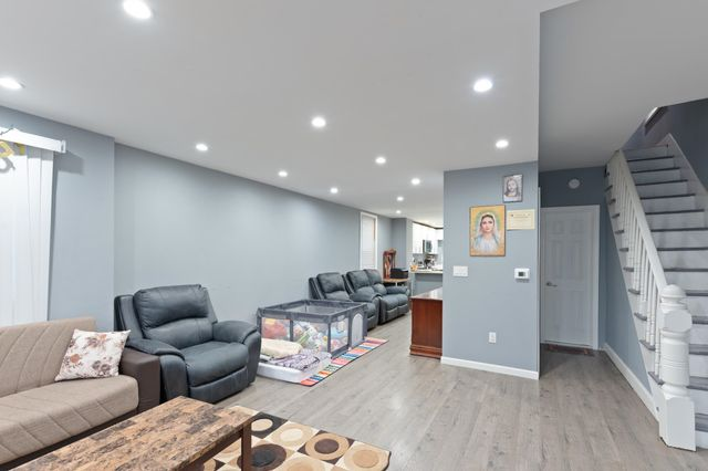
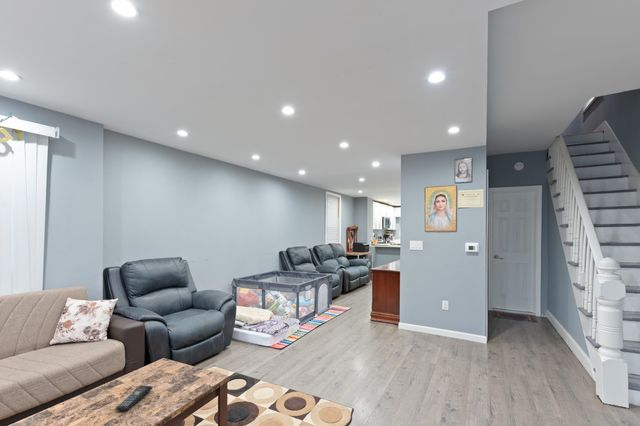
+ remote control (135, 396)
